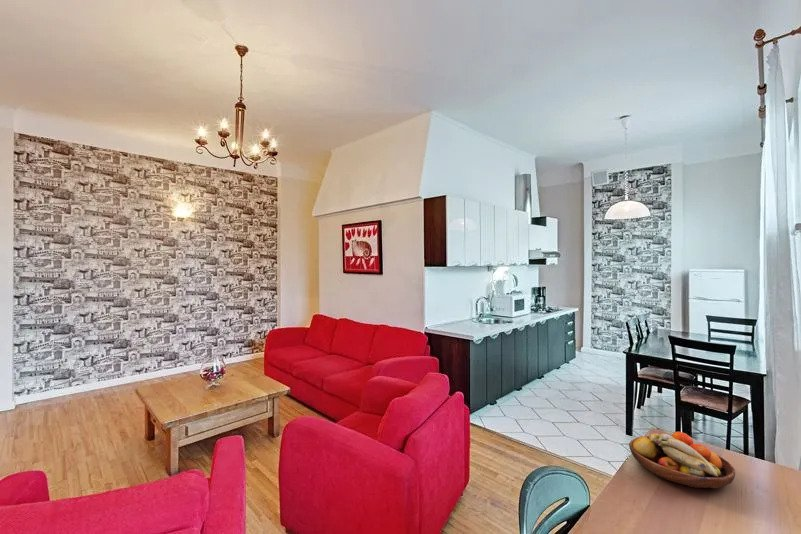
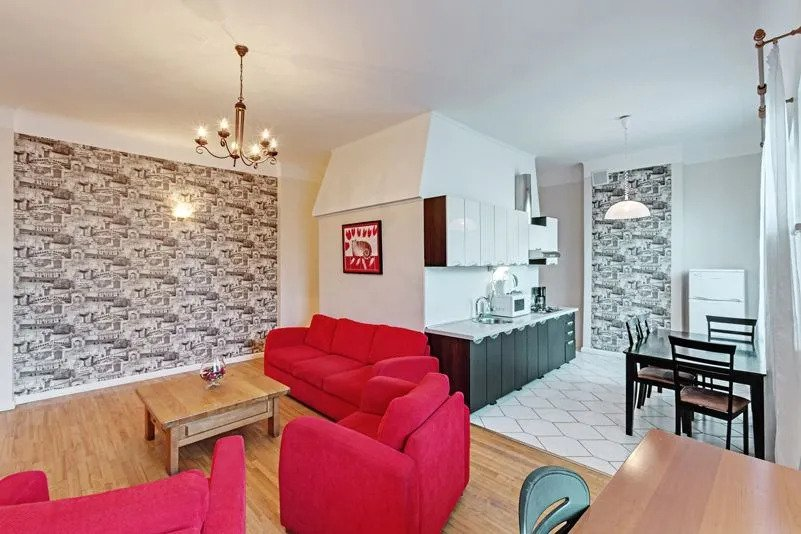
- fruit bowl (679, 452)
